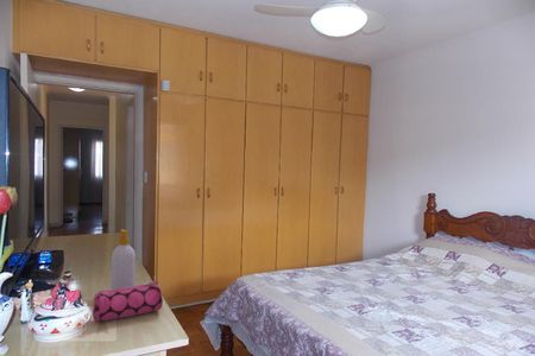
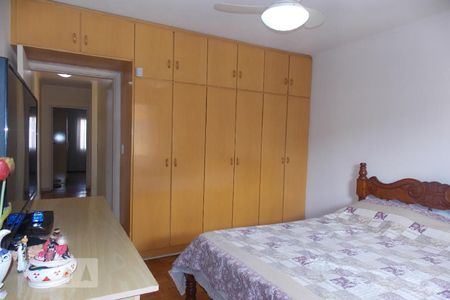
- soap bottle (122, 260)
- pencil case (127, 299)
